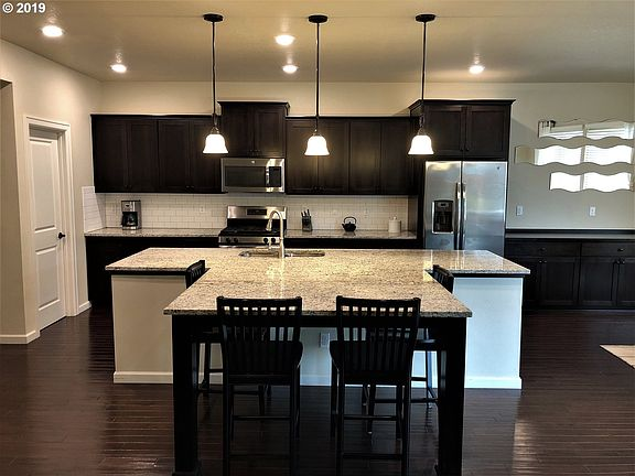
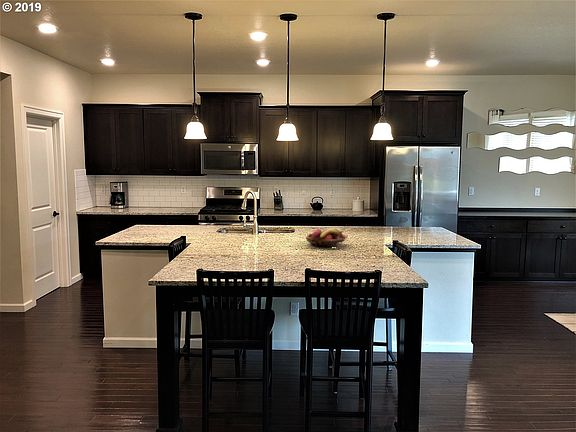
+ fruit basket (326, 236)
